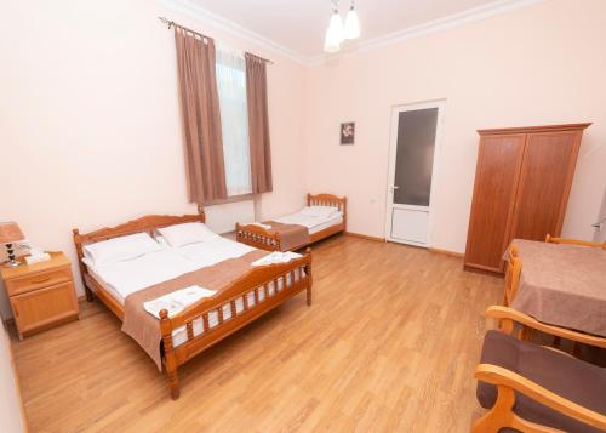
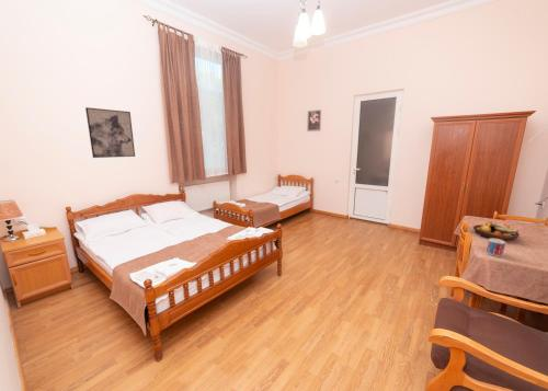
+ fruit bowl (495, 228)
+ wall art (112, 134)
+ mug (495, 246)
